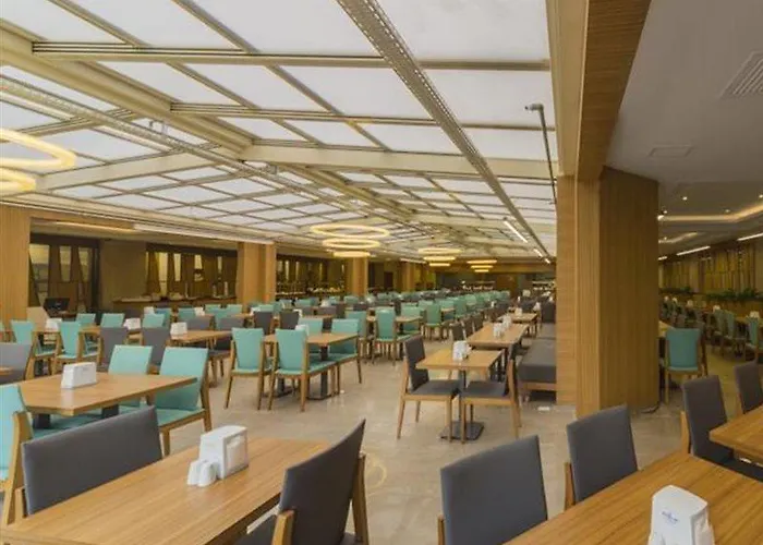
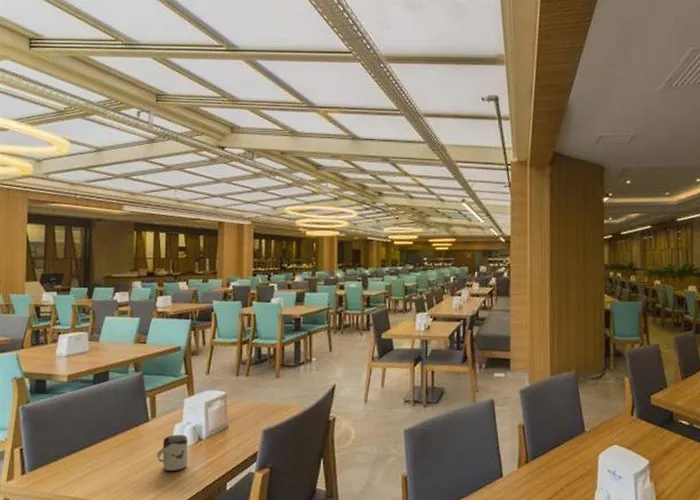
+ cup (171, 454)
